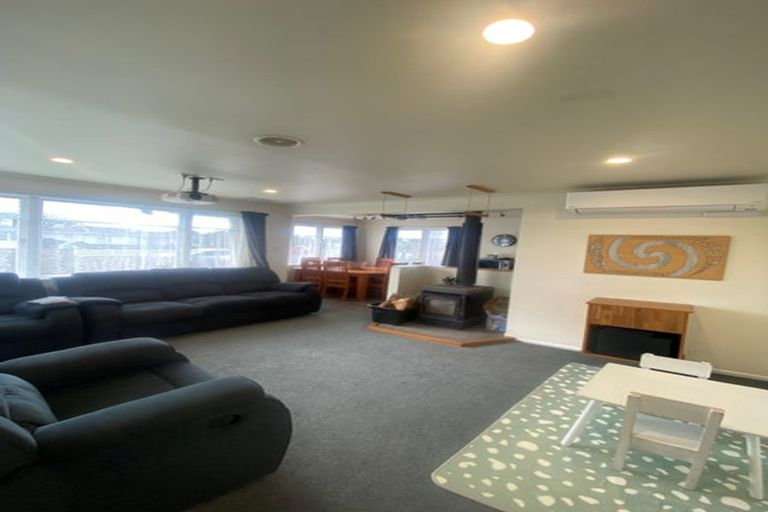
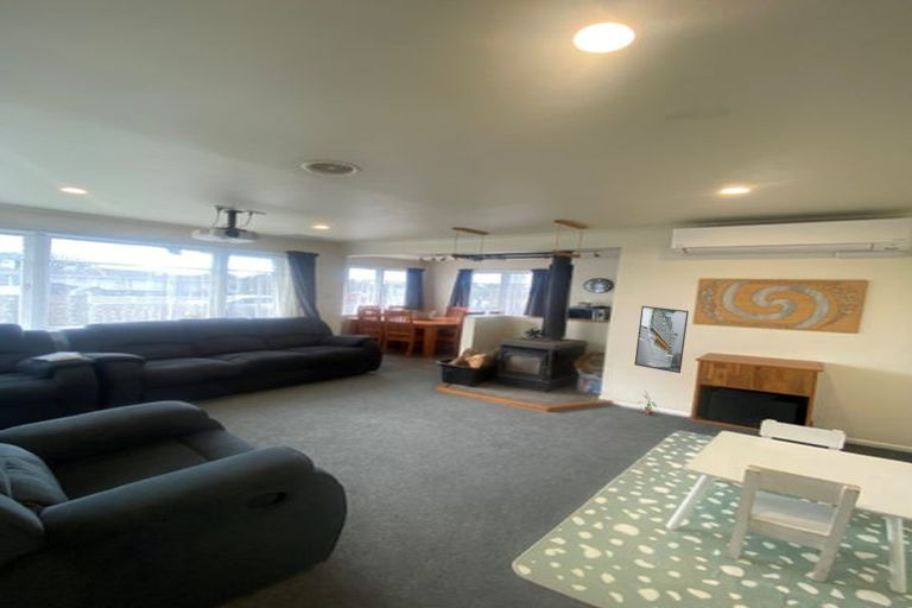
+ potted plant (648, 401)
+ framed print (660, 338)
